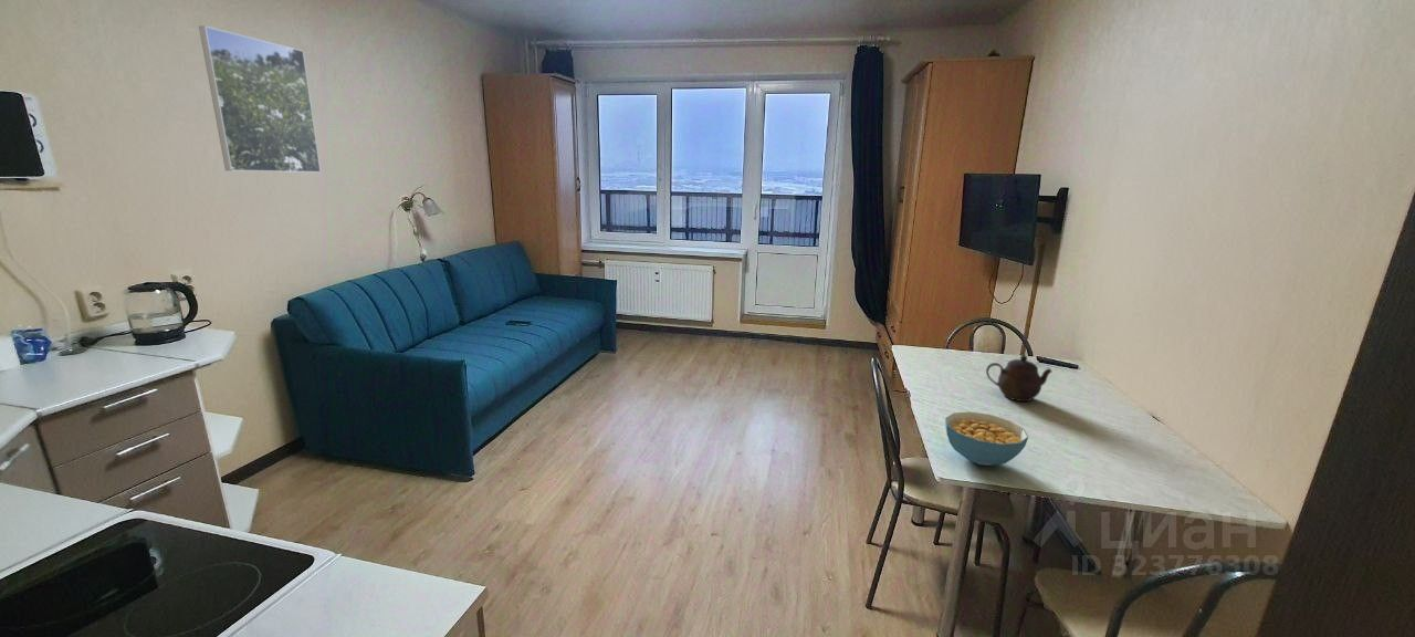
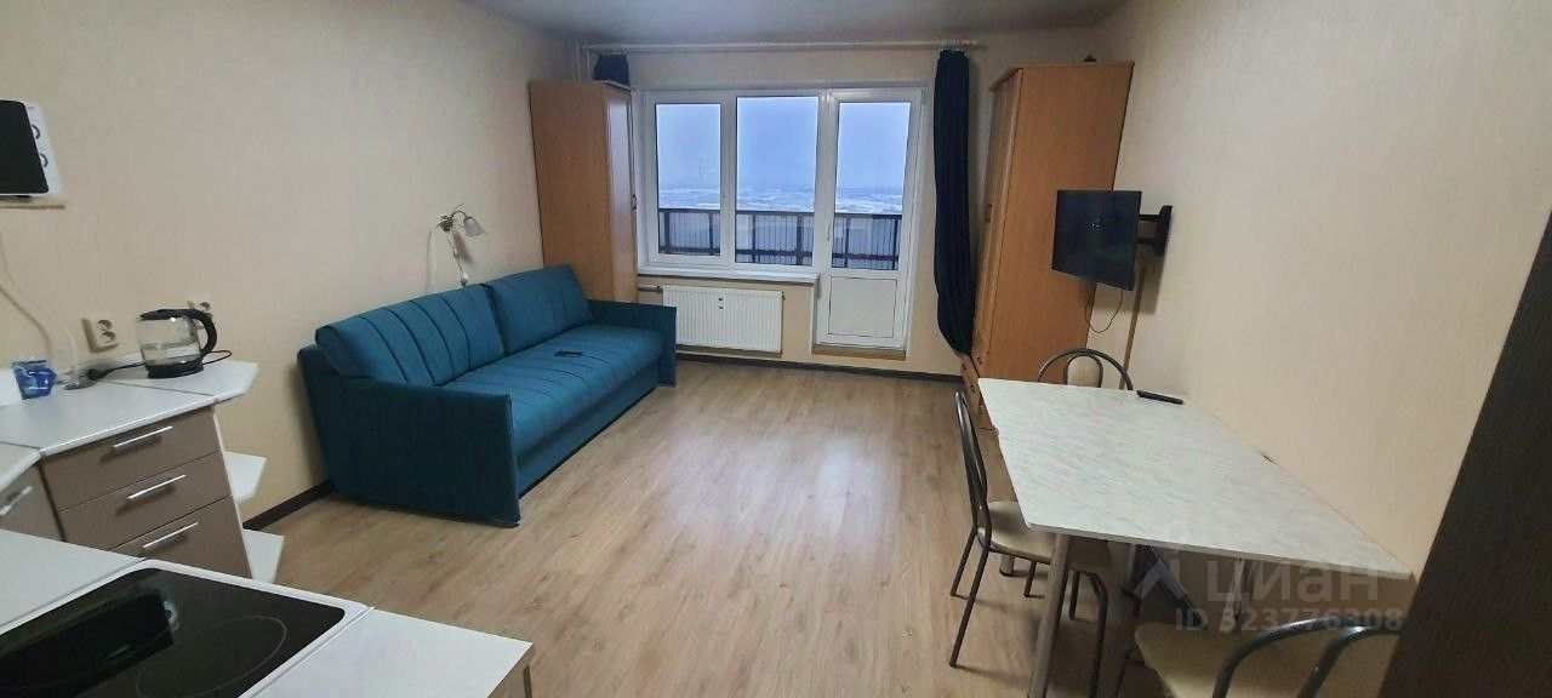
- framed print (266, 107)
- cereal bowl (982, 443)
- teapot (1017, 375)
